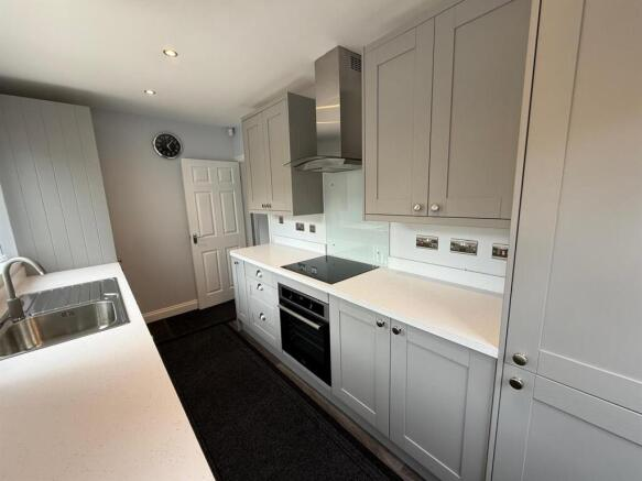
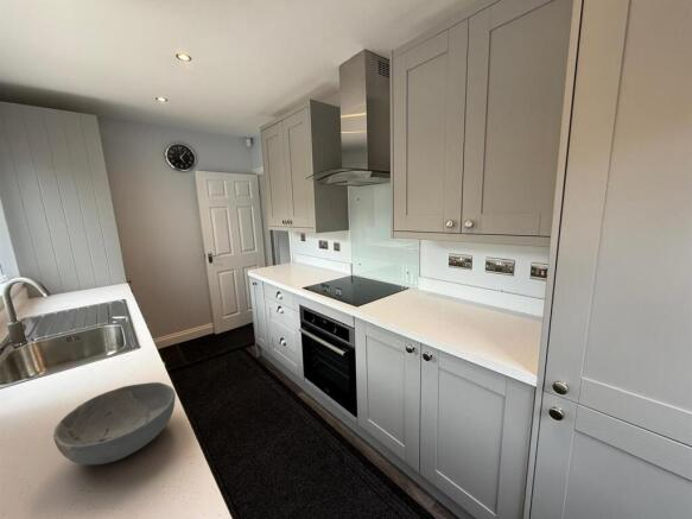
+ bowl (122, 425)
